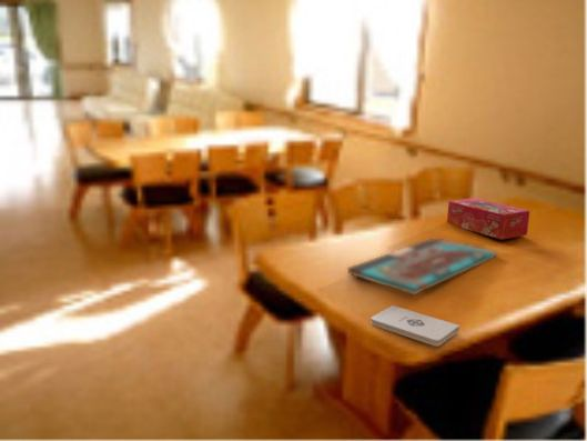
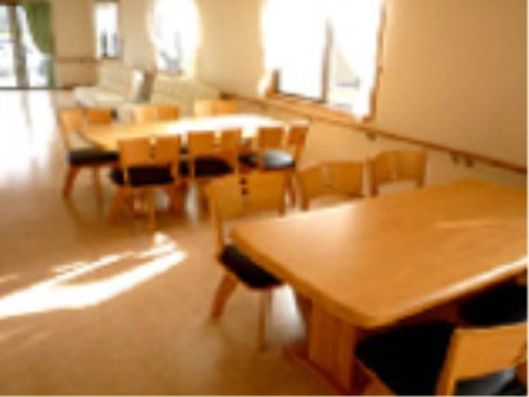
- board game (425, 260)
- notepad (413, 324)
- tissue box (486, 217)
